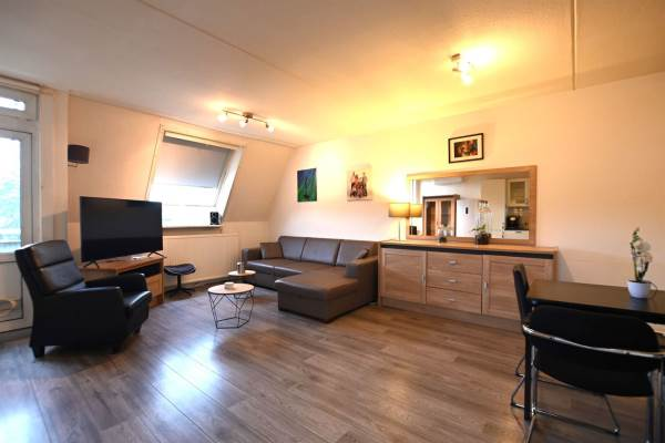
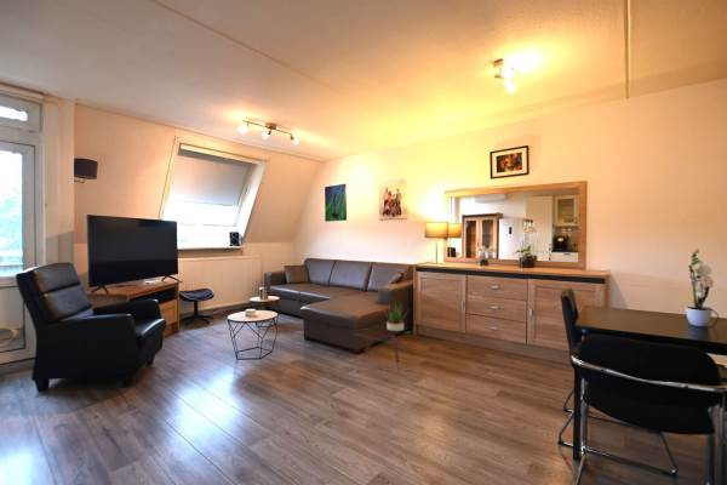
+ side table (393, 346)
+ potted plant (395, 315)
